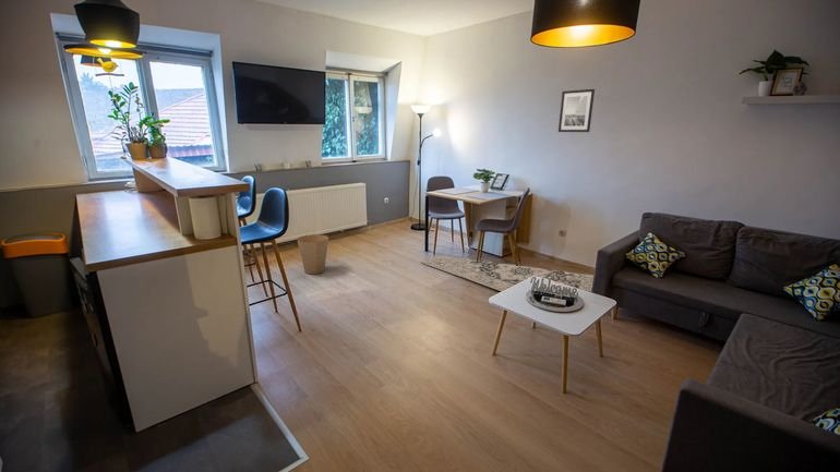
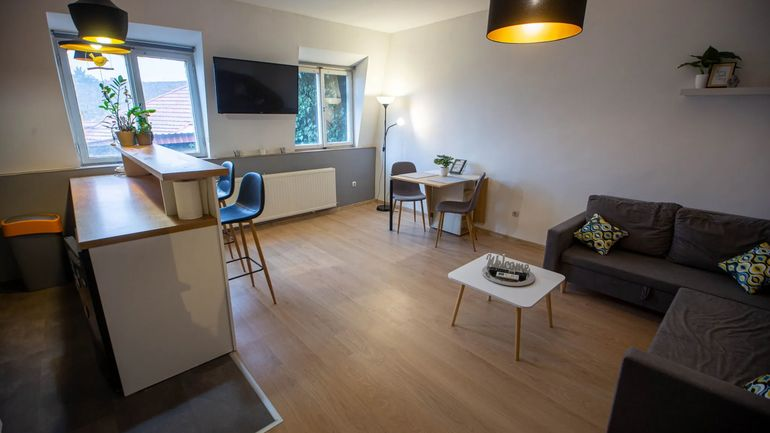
- wall art (575, 111)
- rug (521, 271)
- trash can (313, 254)
